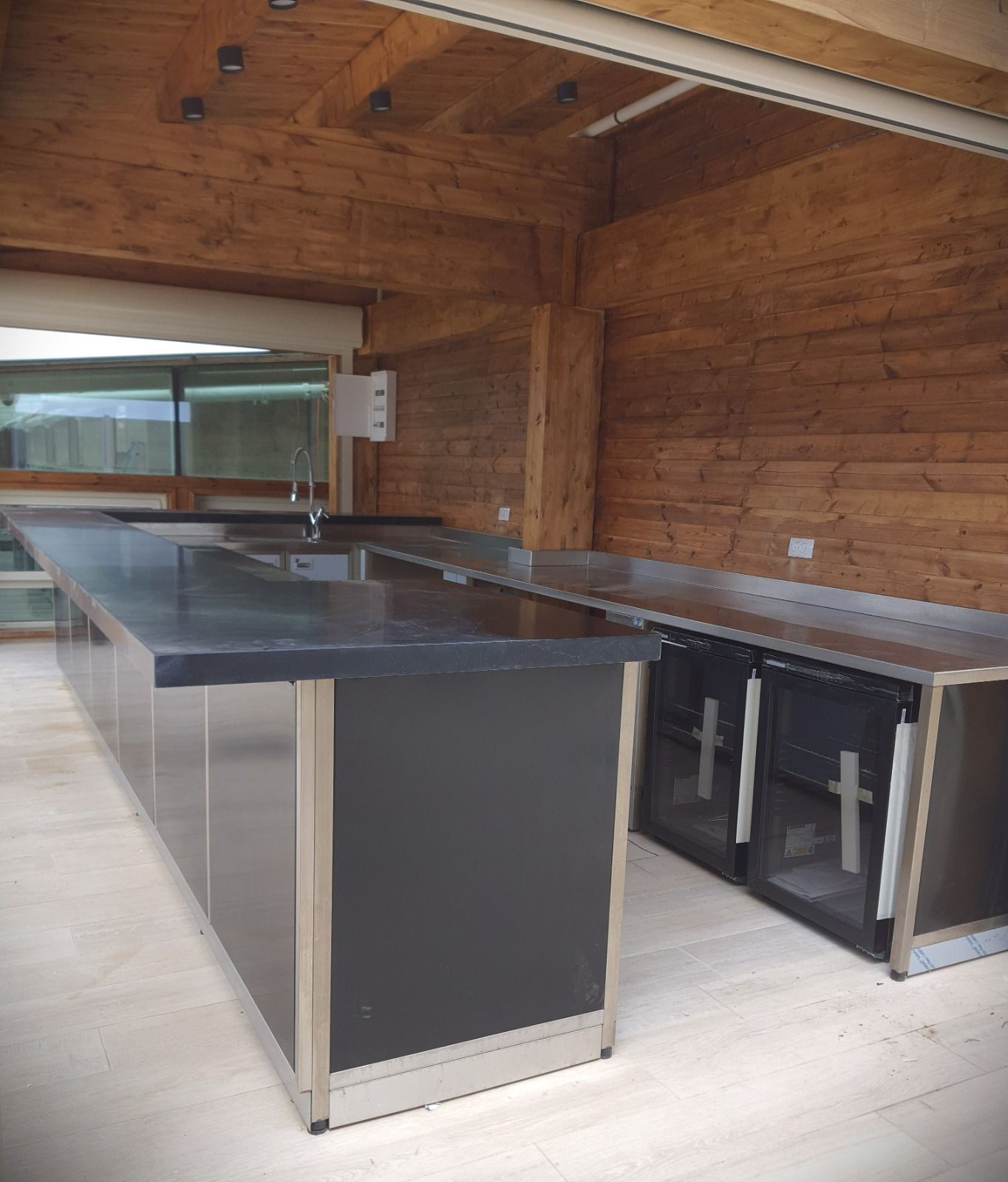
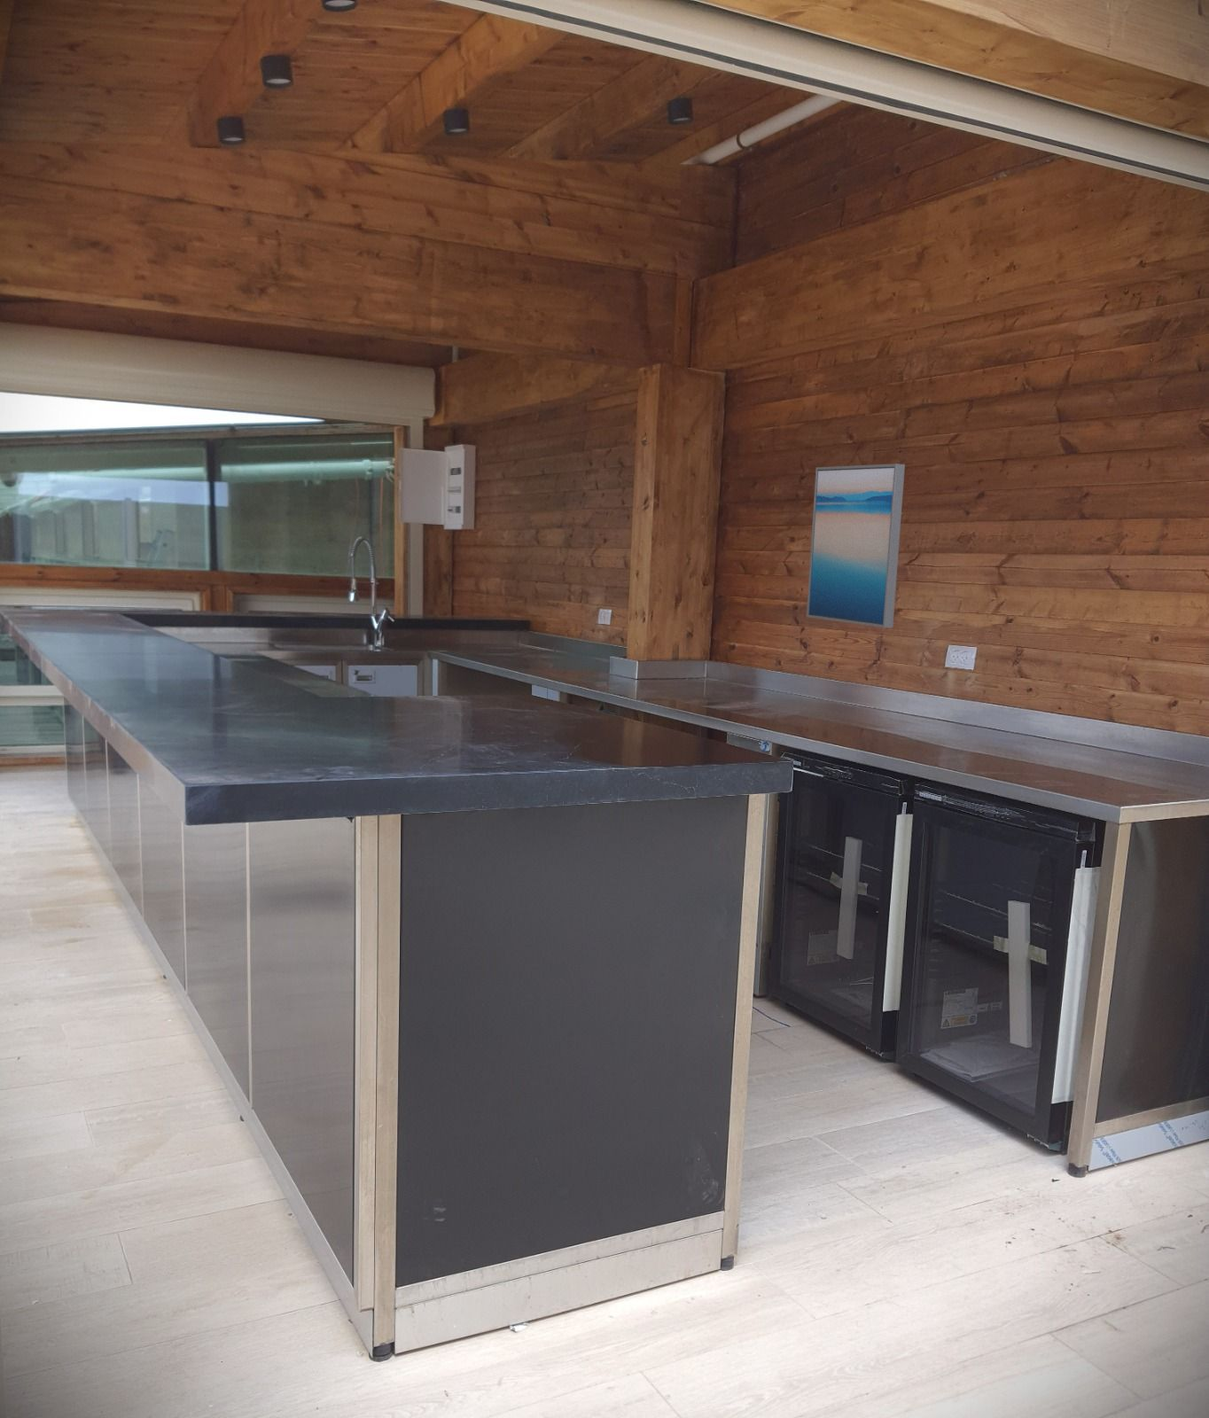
+ wall art (853, 545)
